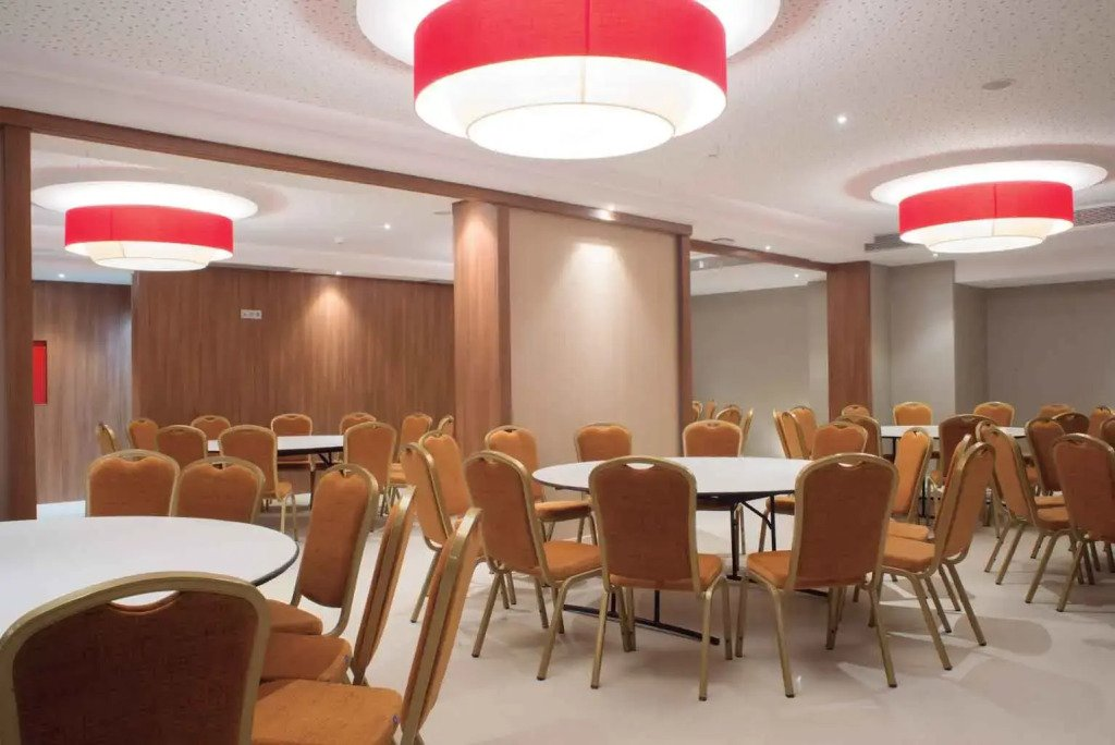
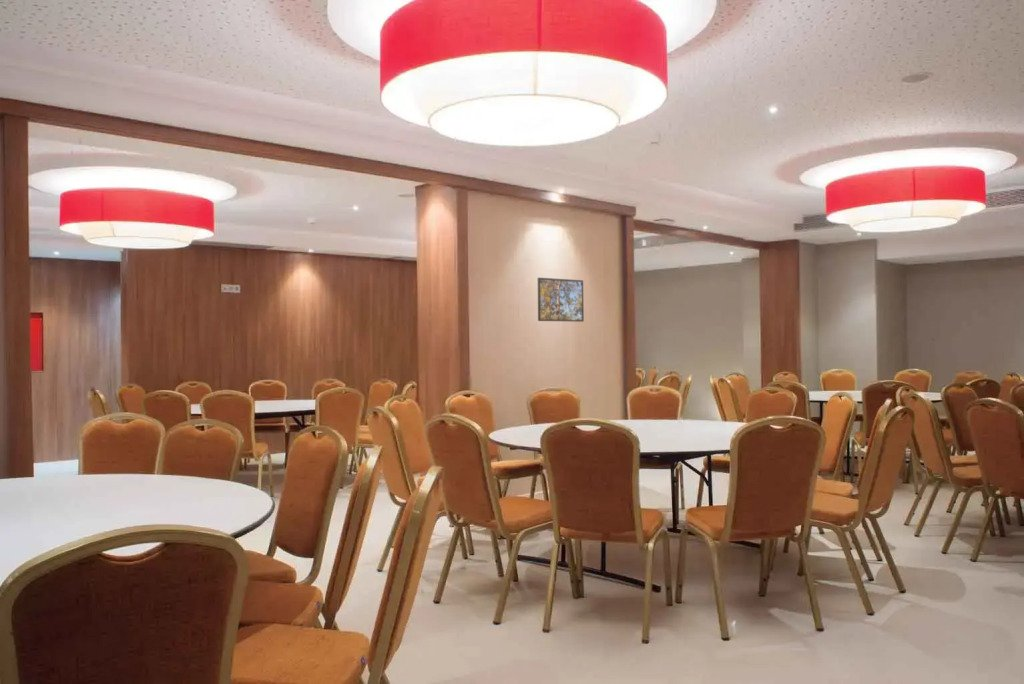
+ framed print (561, 300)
